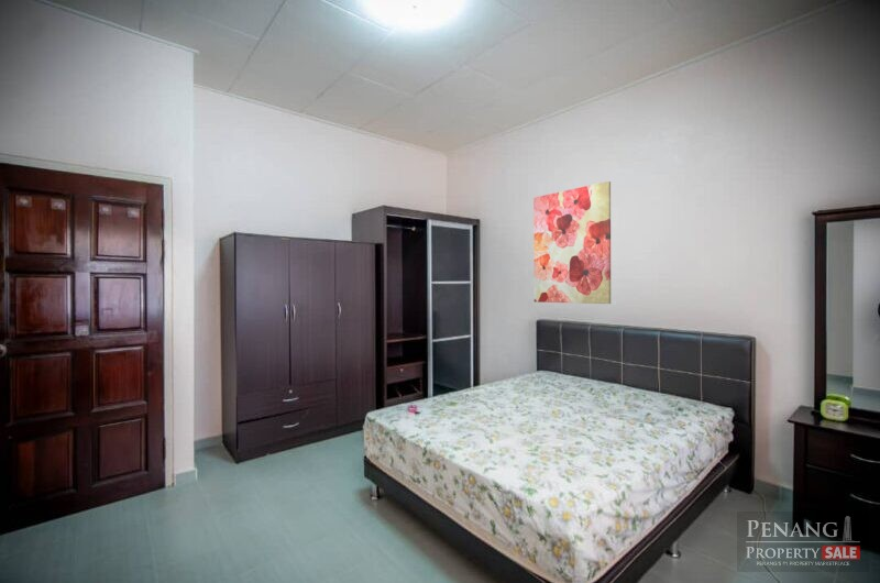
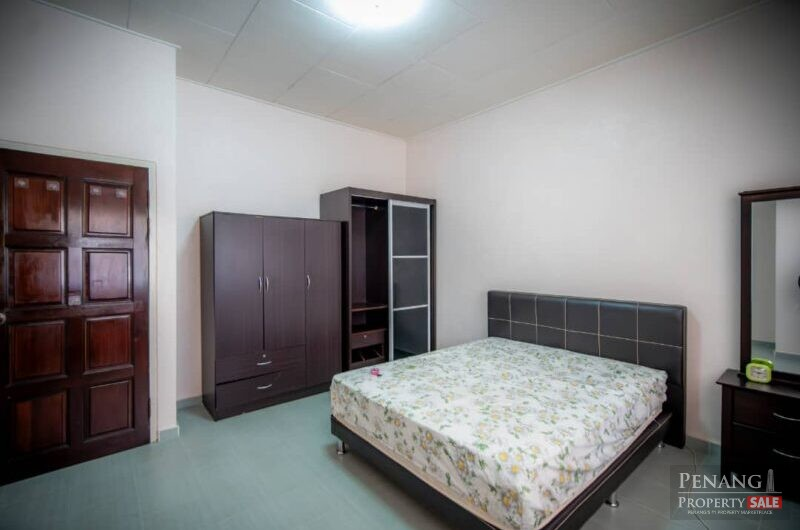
- wall art (569, 246)
